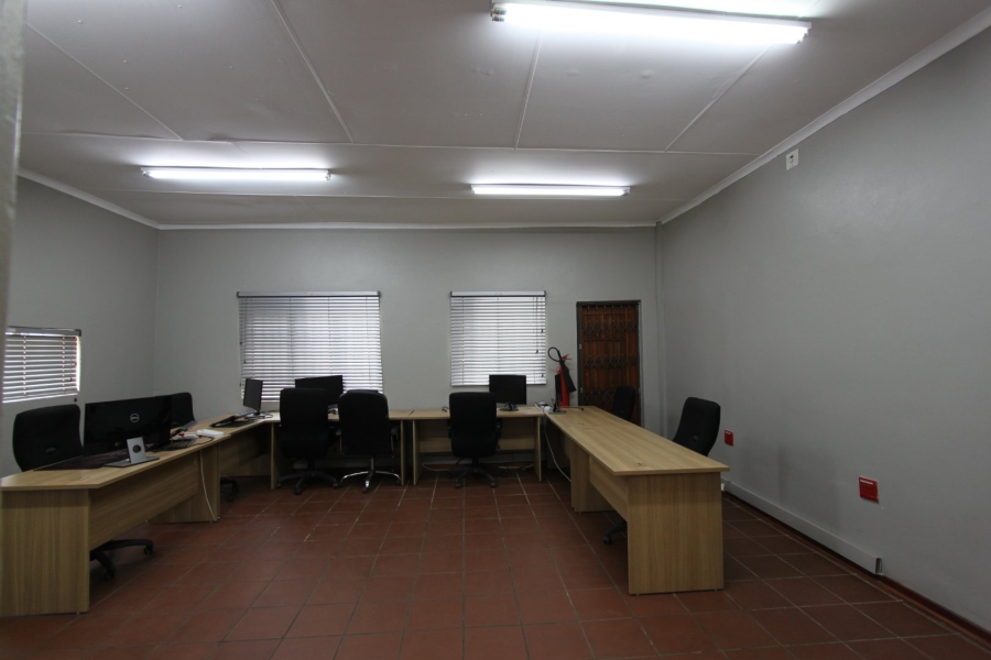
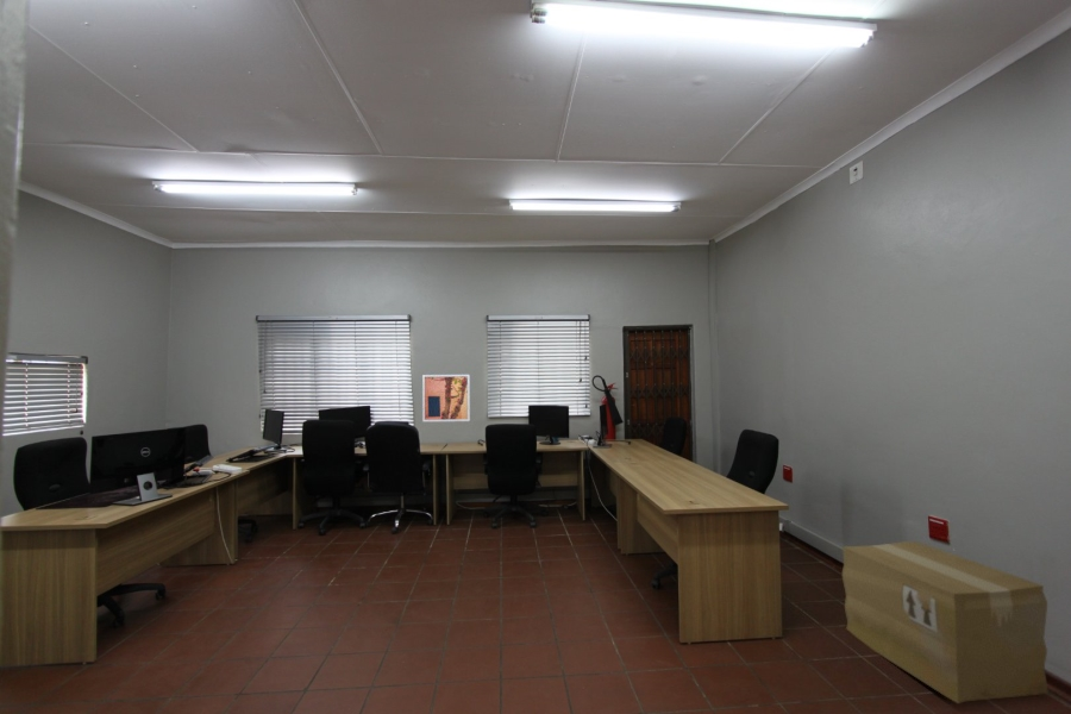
+ cardboard box (933, 610)
+ wall art (446, 397)
